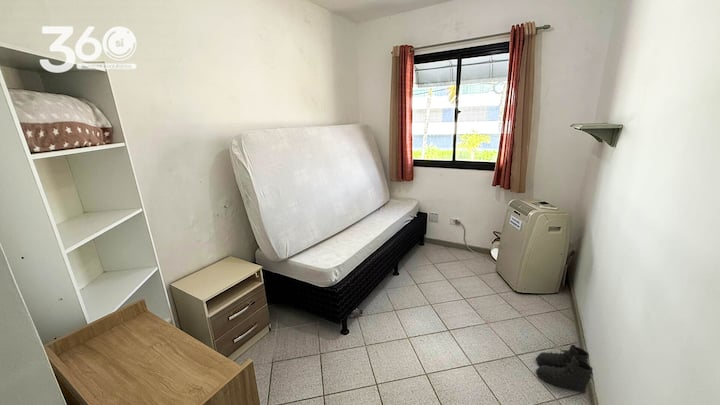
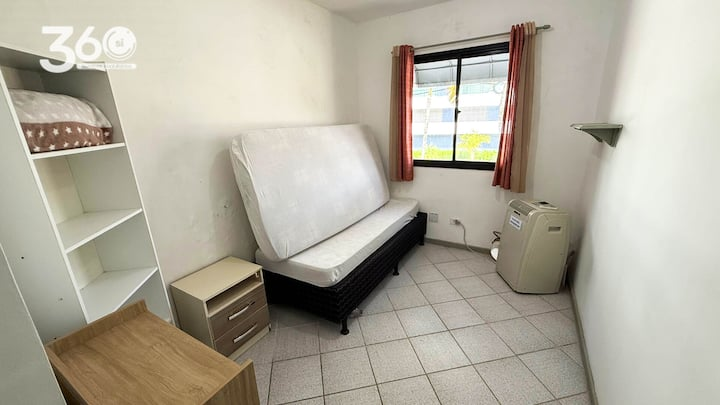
- boots (563, 362)
